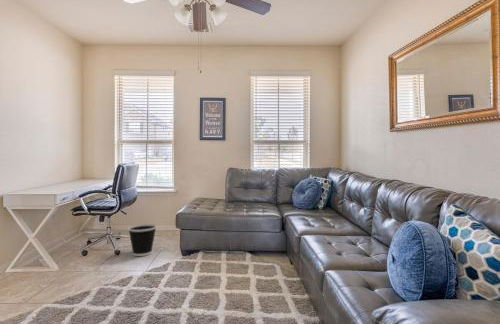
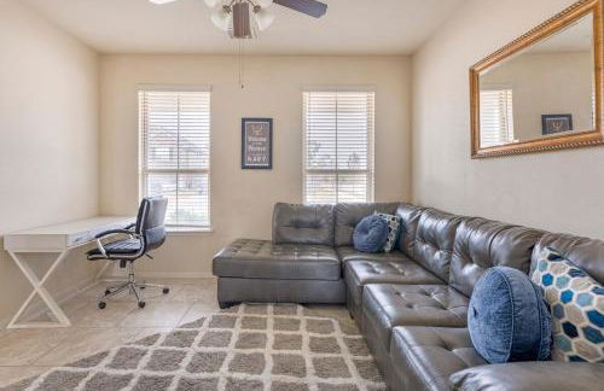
- wastebasket (142, 240)
